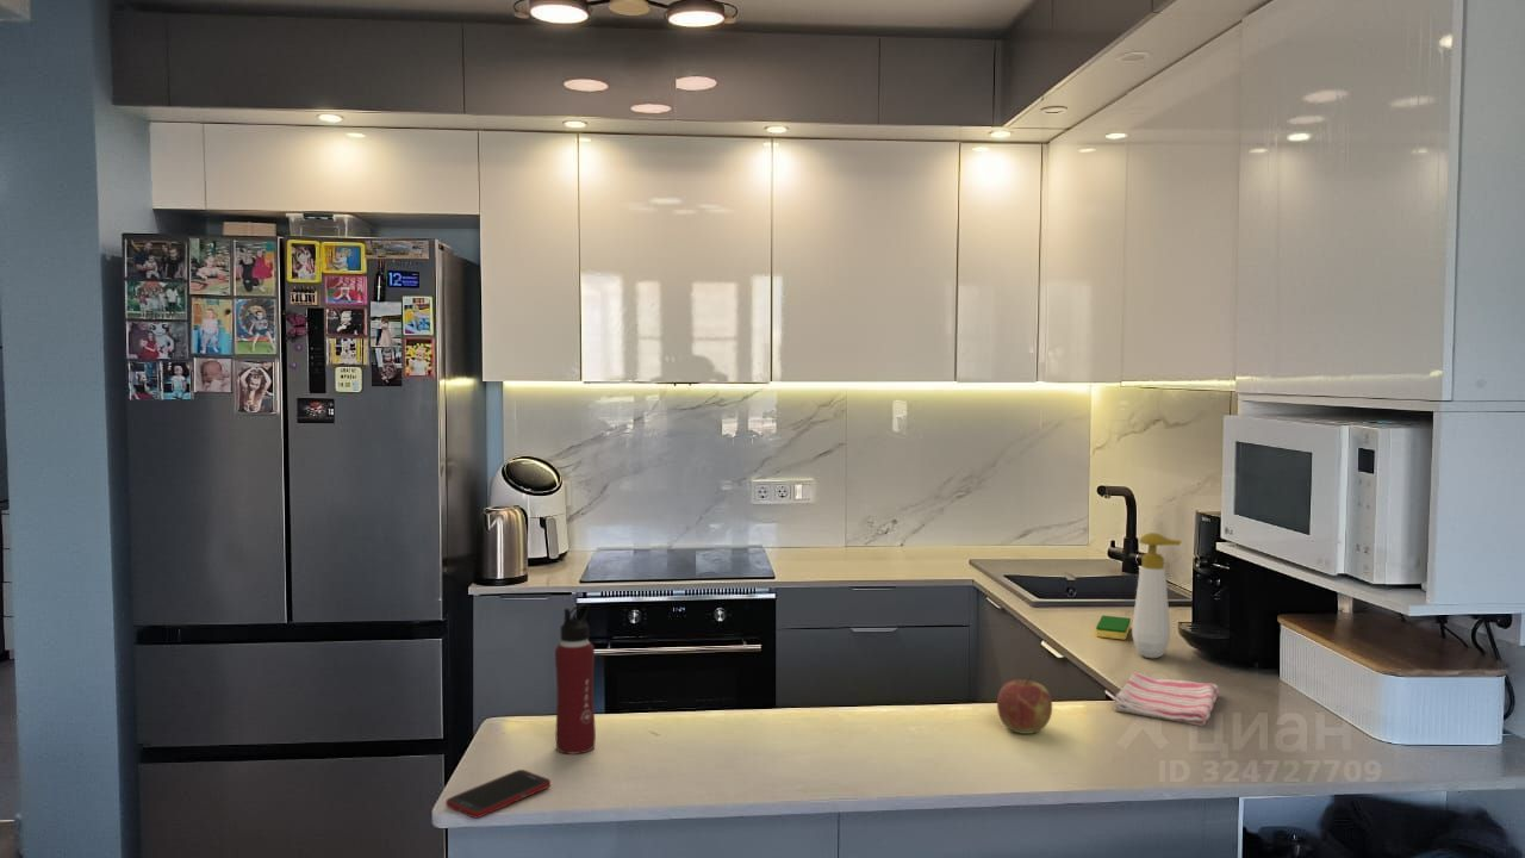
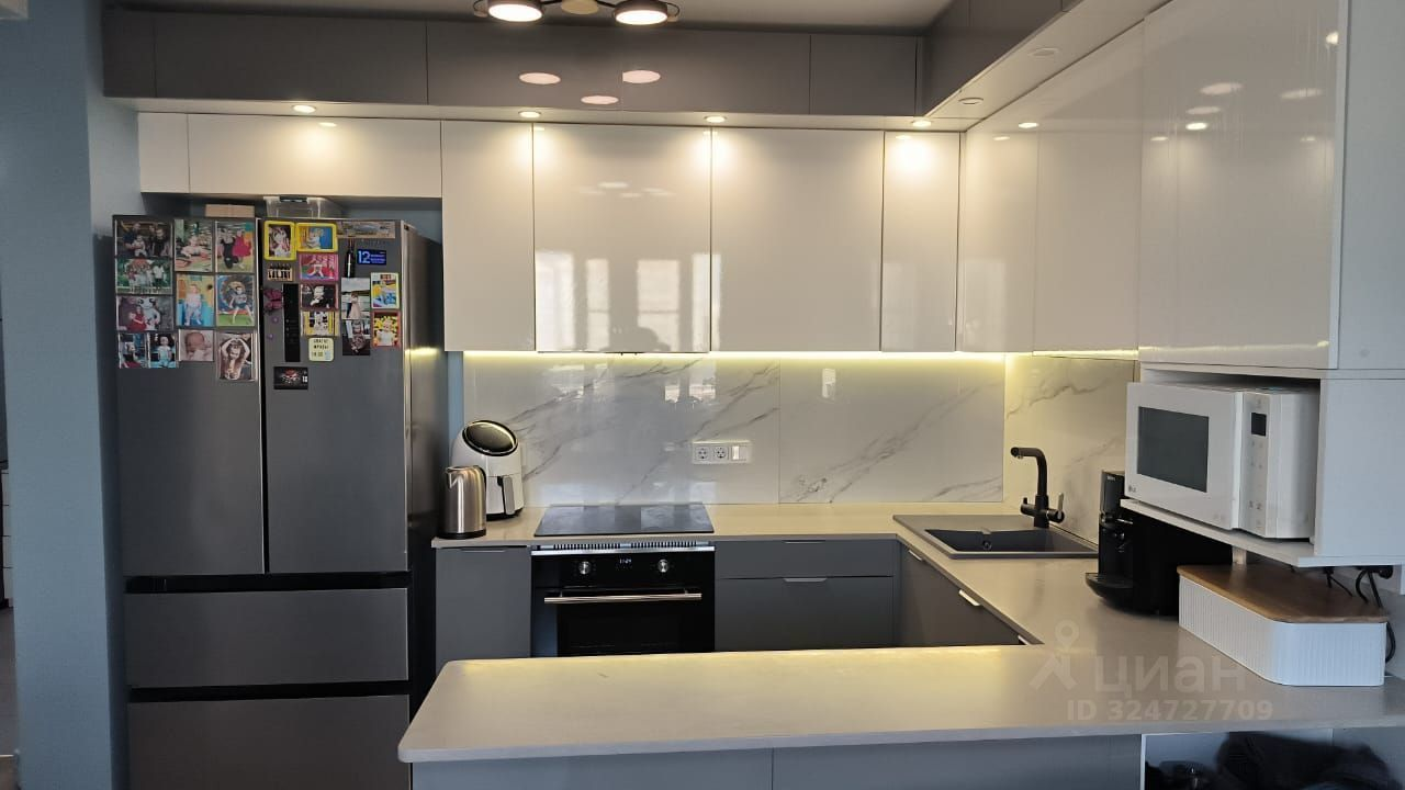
- dish towel (1166, 694)
- water bottle (574, 676)
- dish sponge (1113, 627)
- soap bottle (1156, 593)
- apple (1023, 703)
- cell phone (499, 792)
